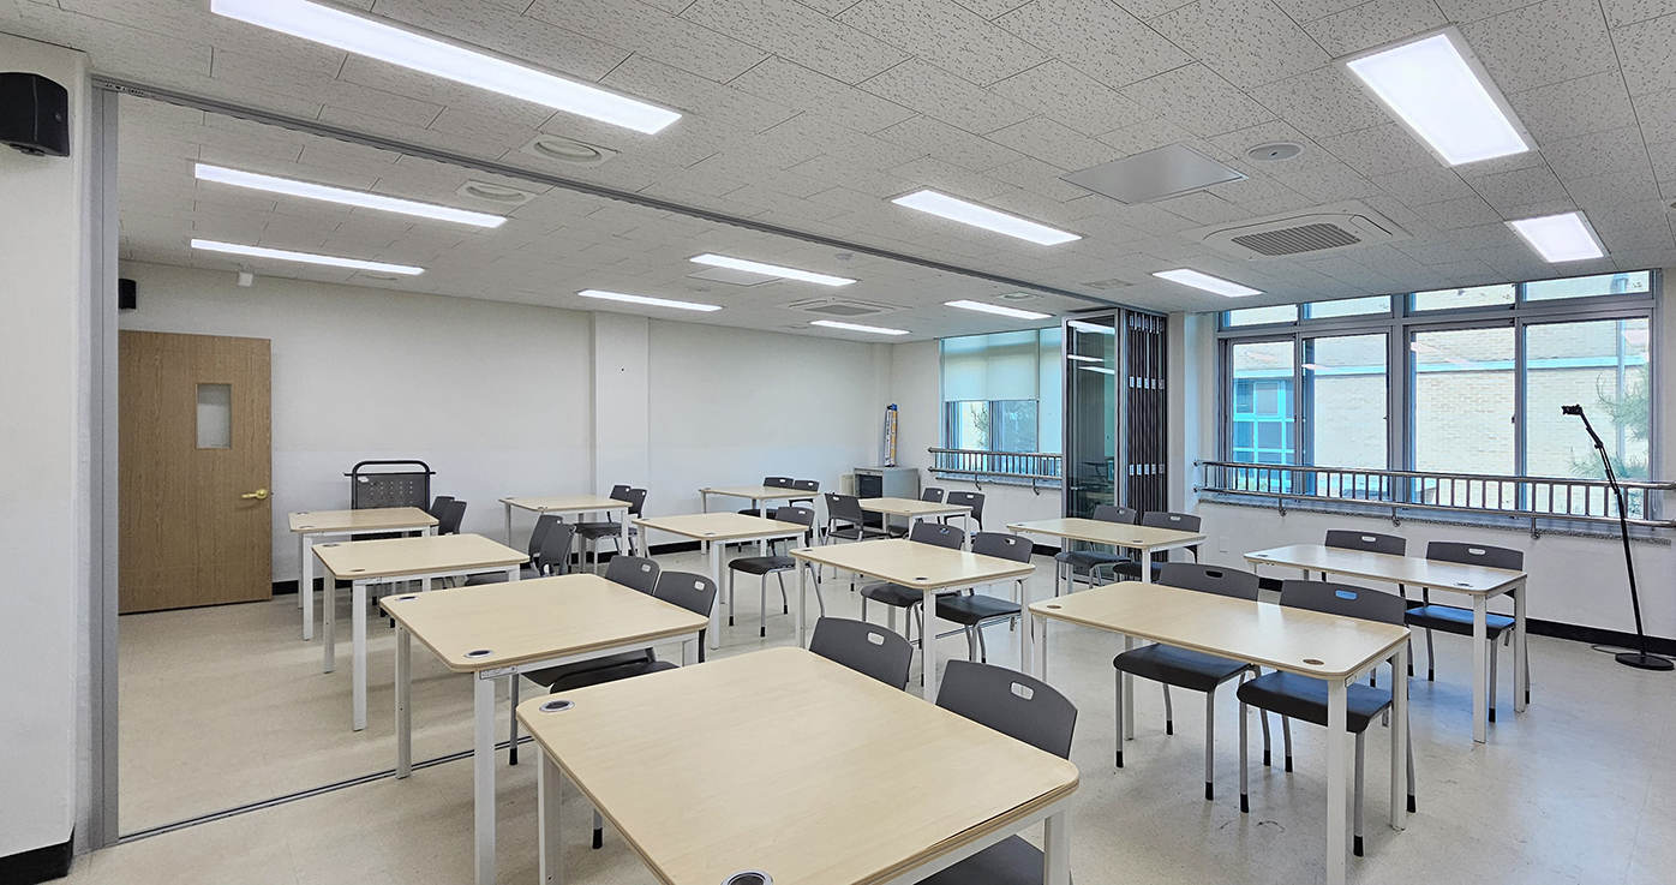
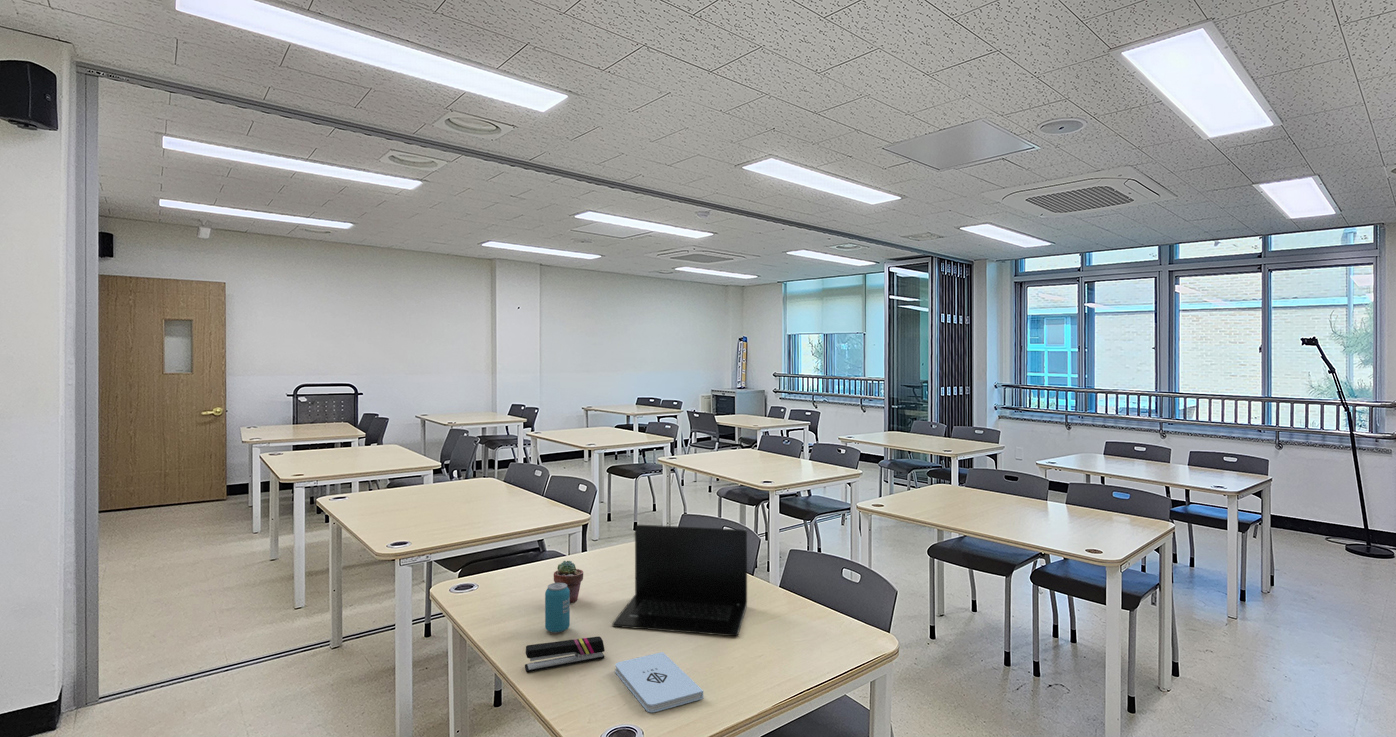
+ beverage can (557, 607)
+ potted succulent (568, 580)
+ notepad (656, 680)
+ laptop (682, 576)
+ stapler (565, 651)
